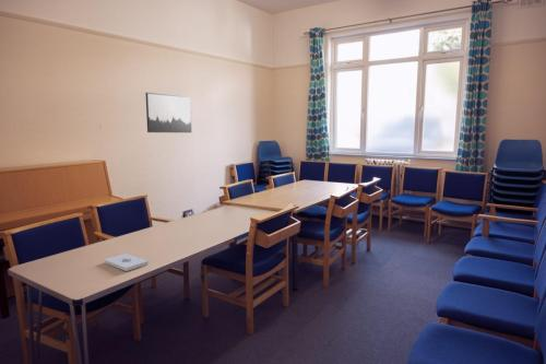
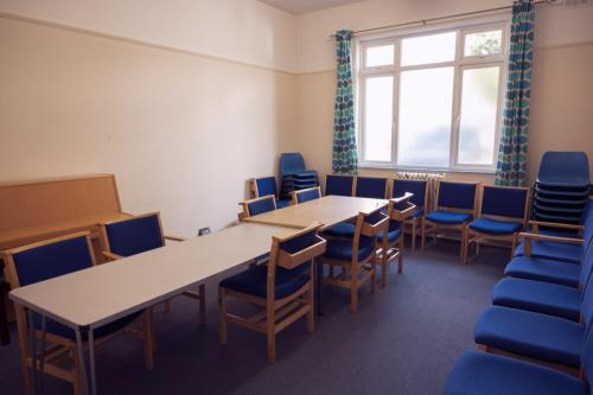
- notepad (126, 261)
- wall art (169, 114)
